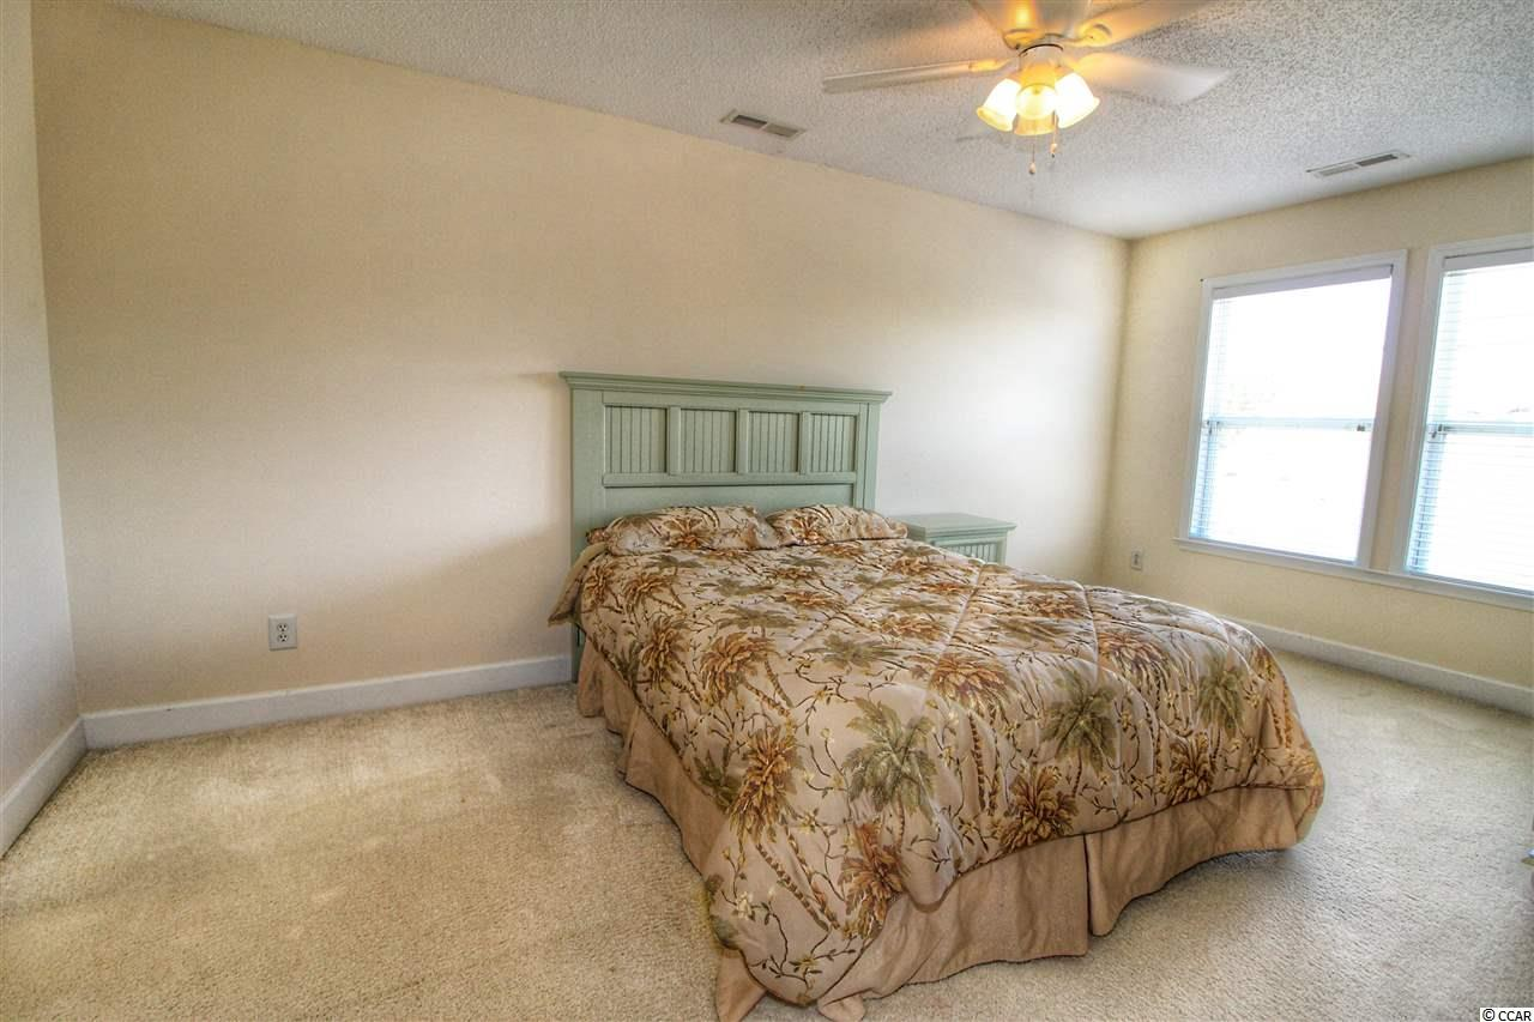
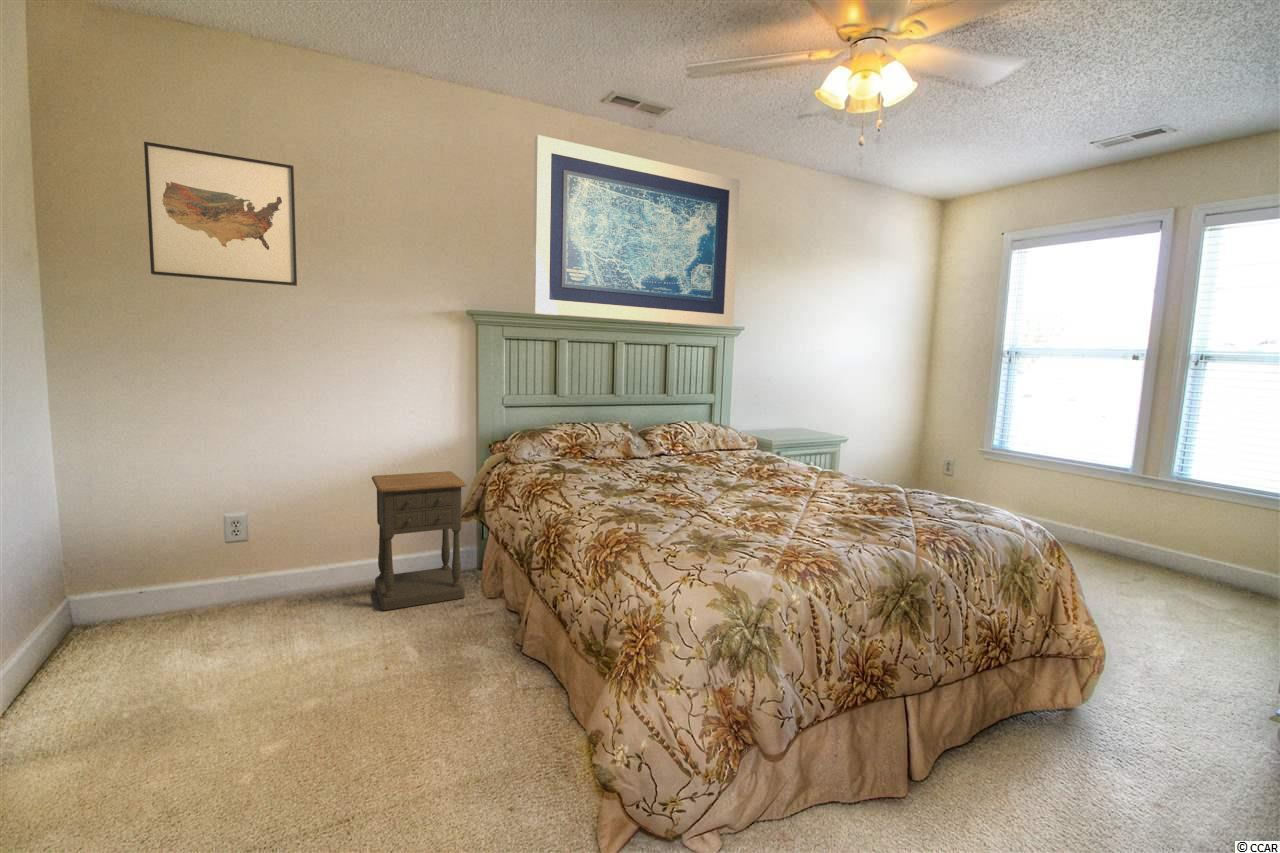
+ wall art (225, 218)
+ wall art (643, 241)
+ nightstand (418, 531)
